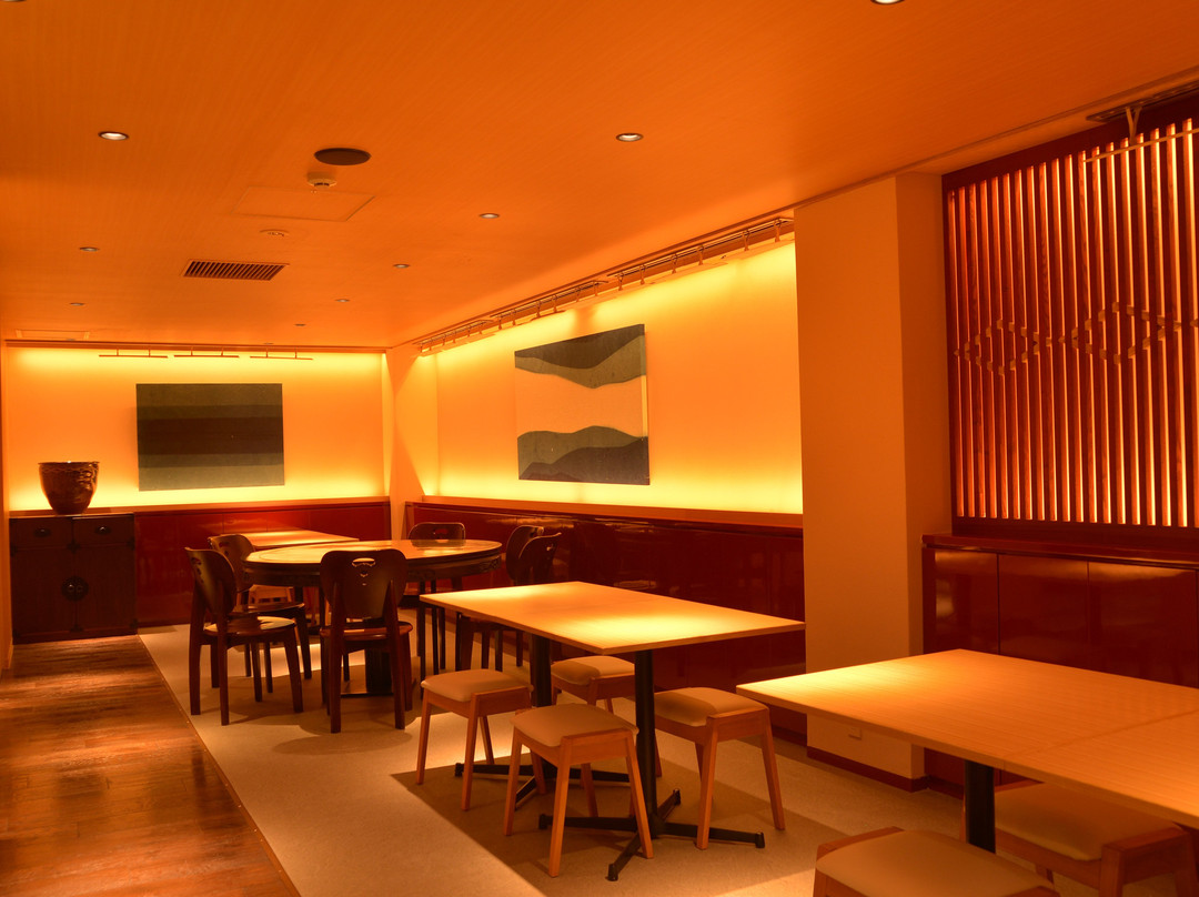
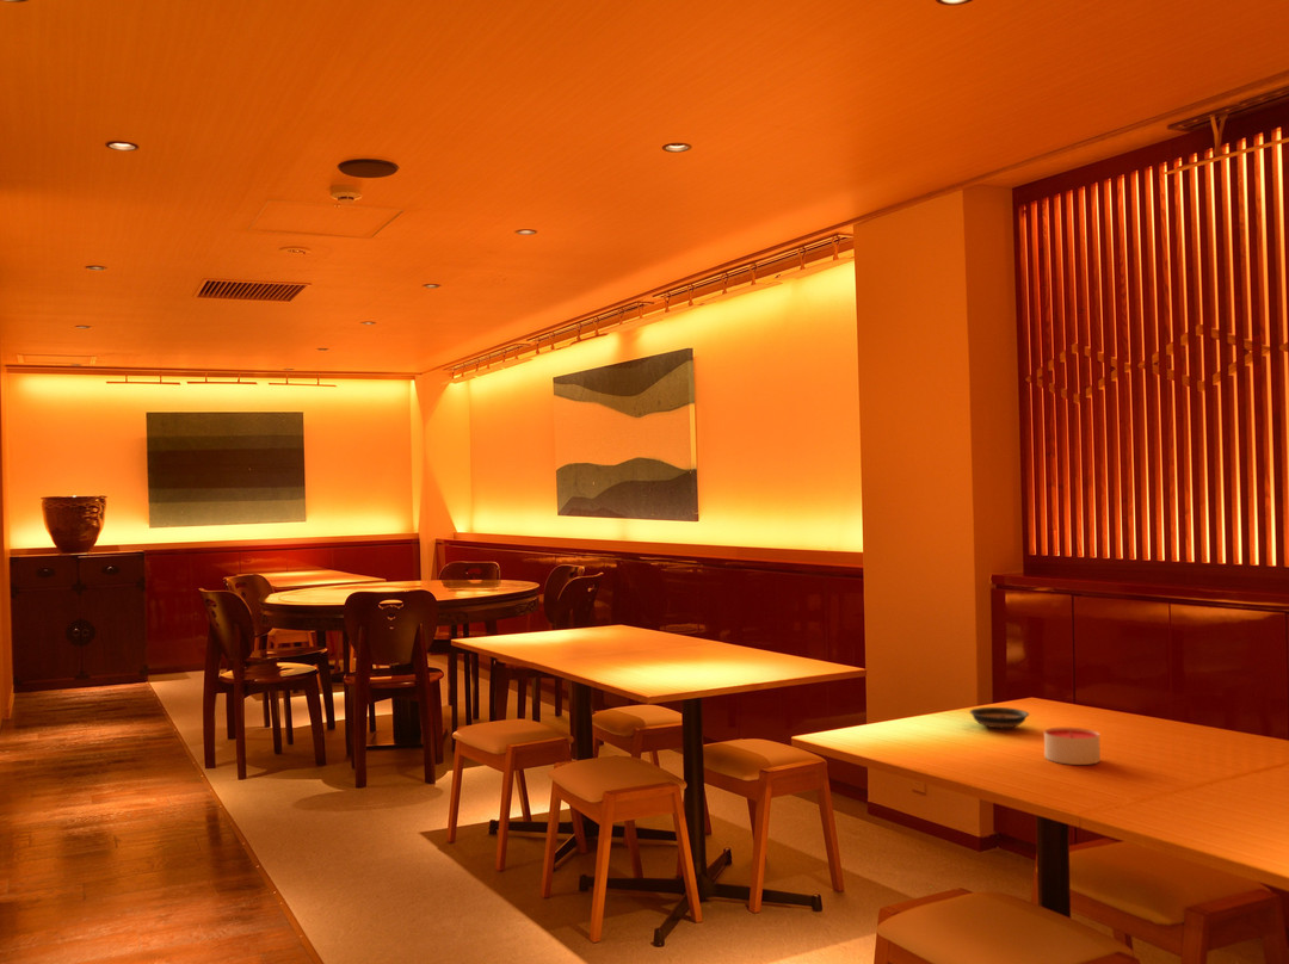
+ saucer (999, 718)
+ candle (1072, 744)
